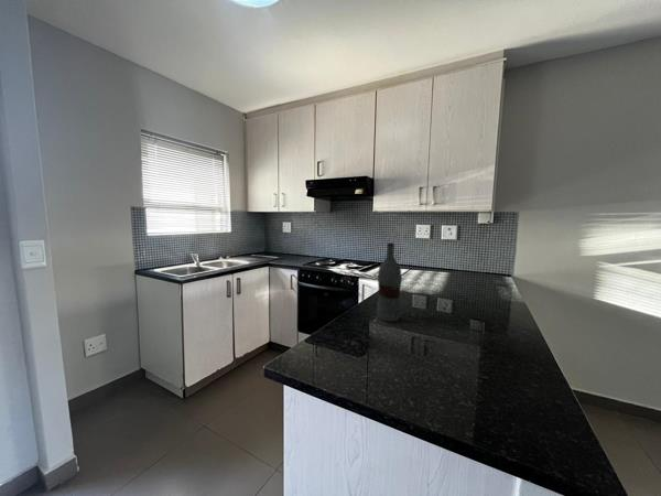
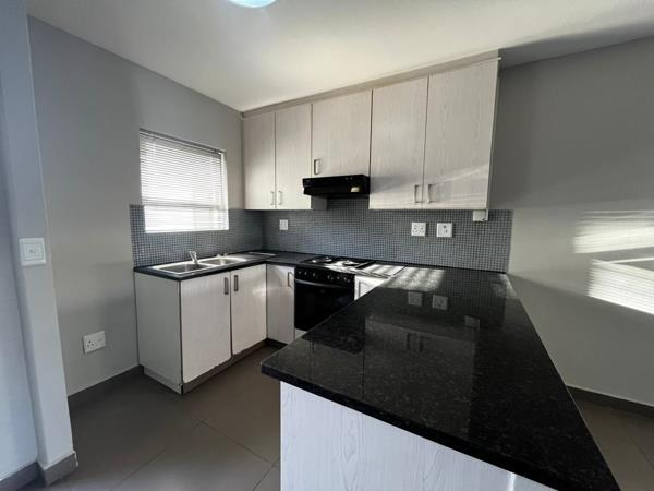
- bottle (389, 280)
